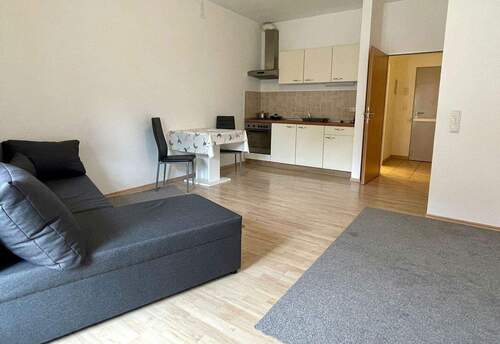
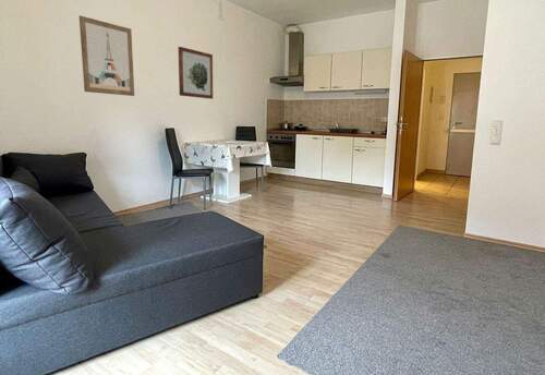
+ wall art (108, 59)
+ wall art (196, 74)
